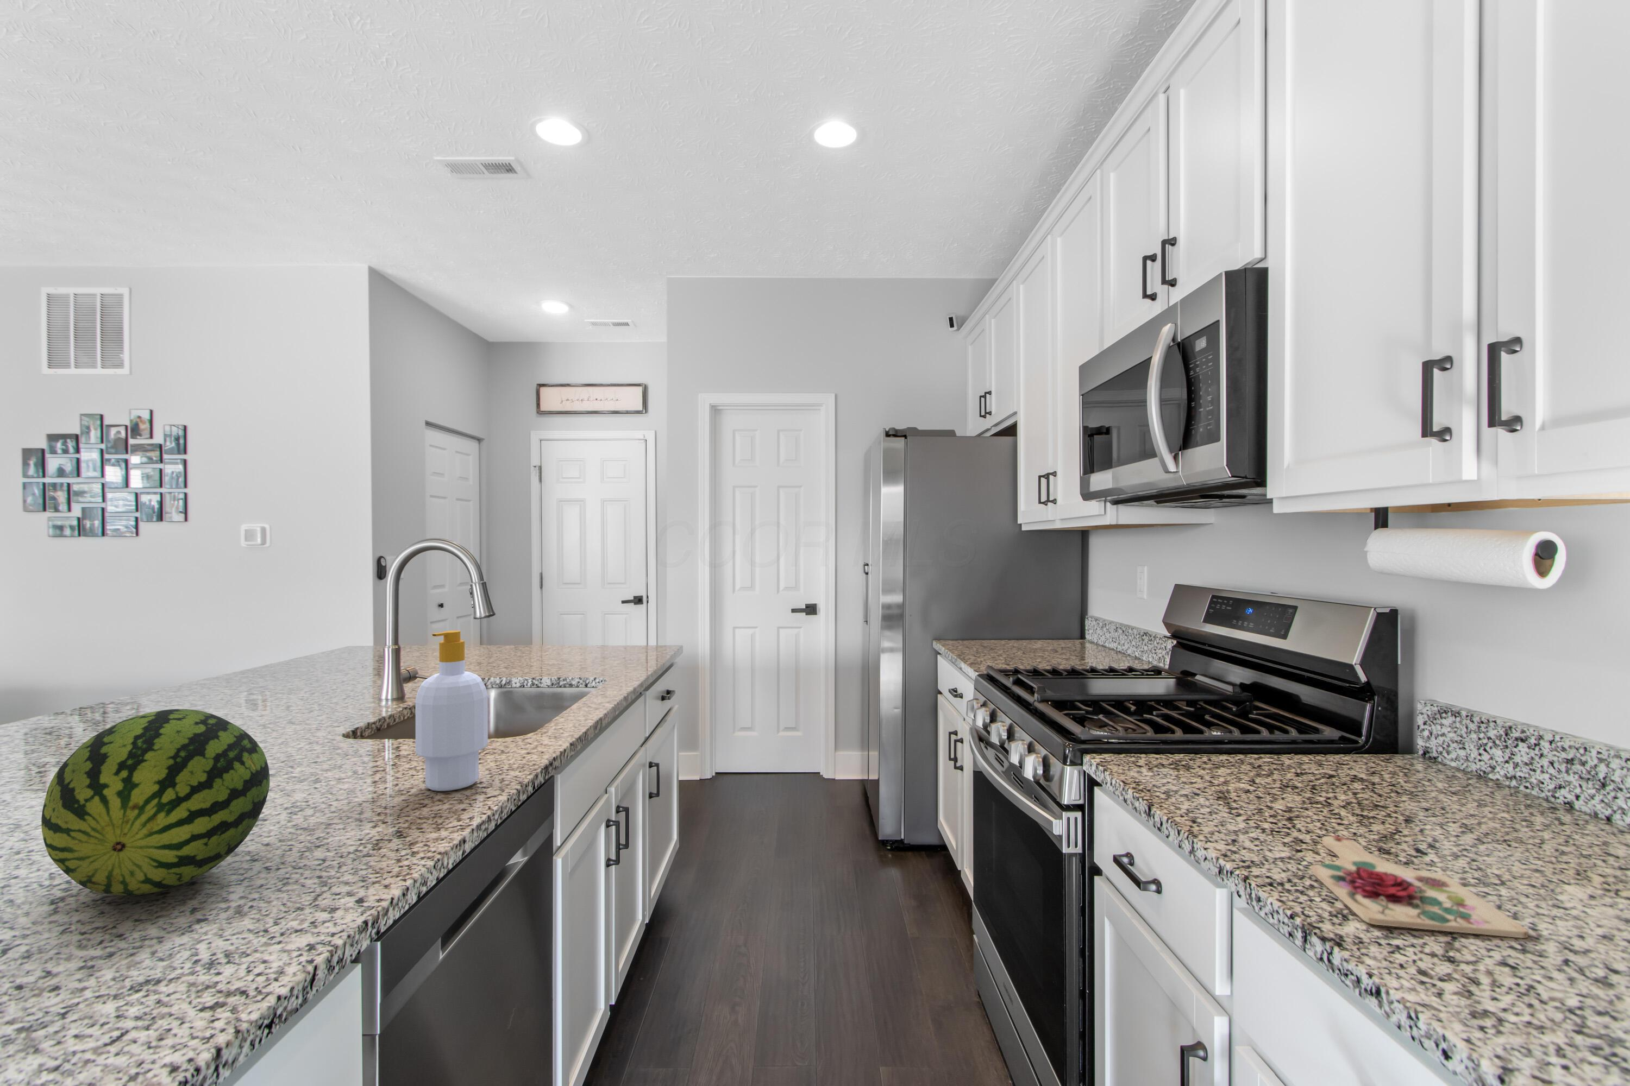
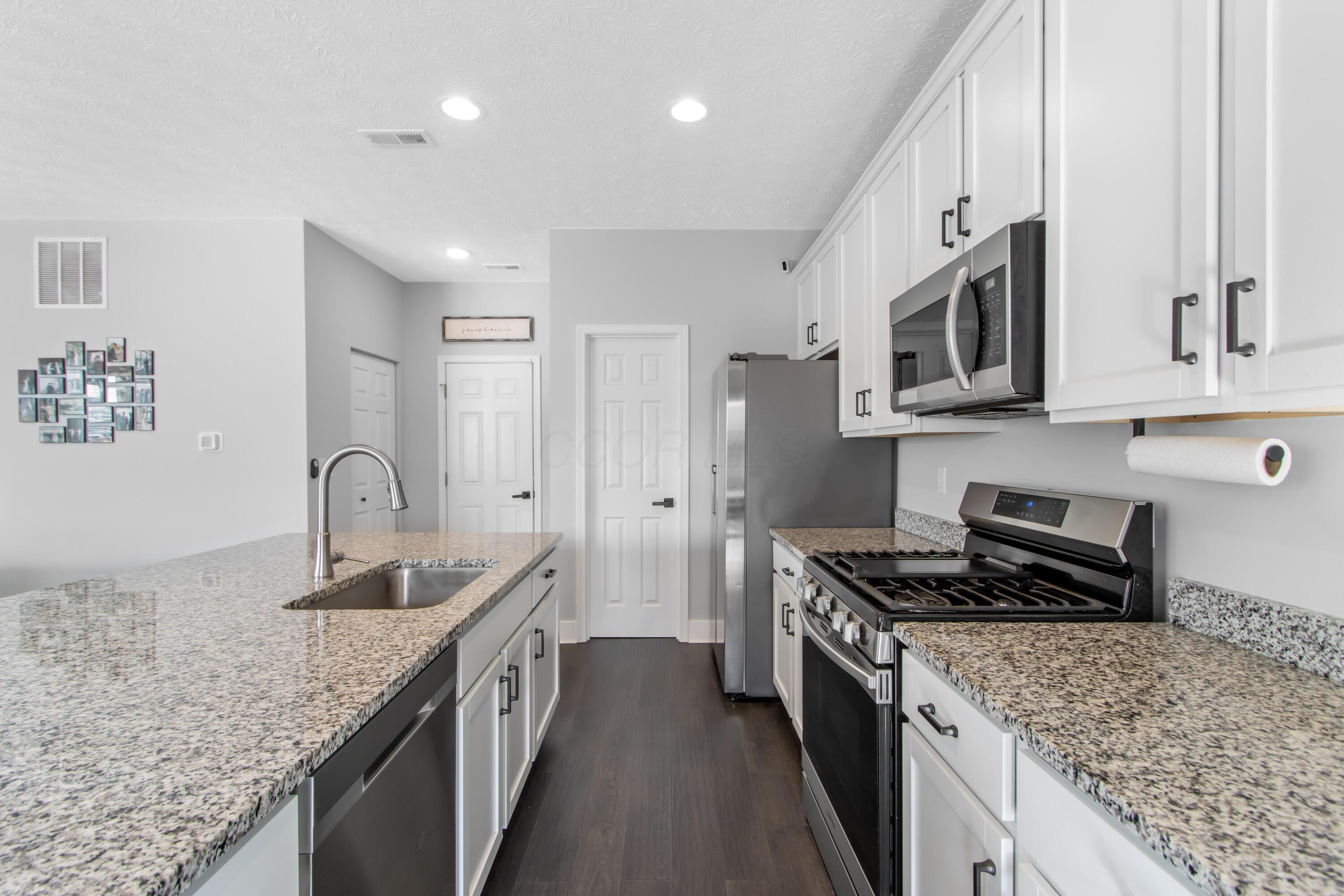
- soap bottle (452, 708)
- cutting board (1383, 869)
- fruit (166, 796)
